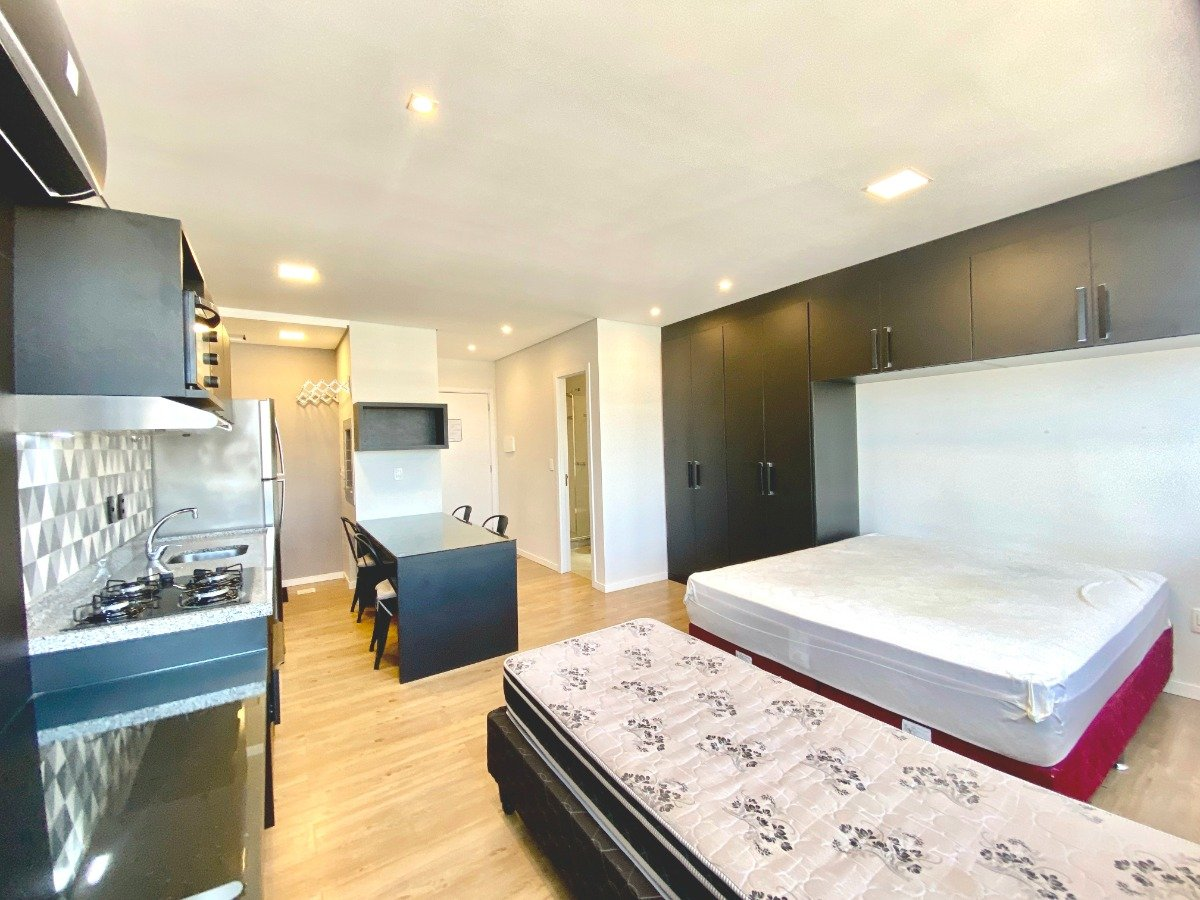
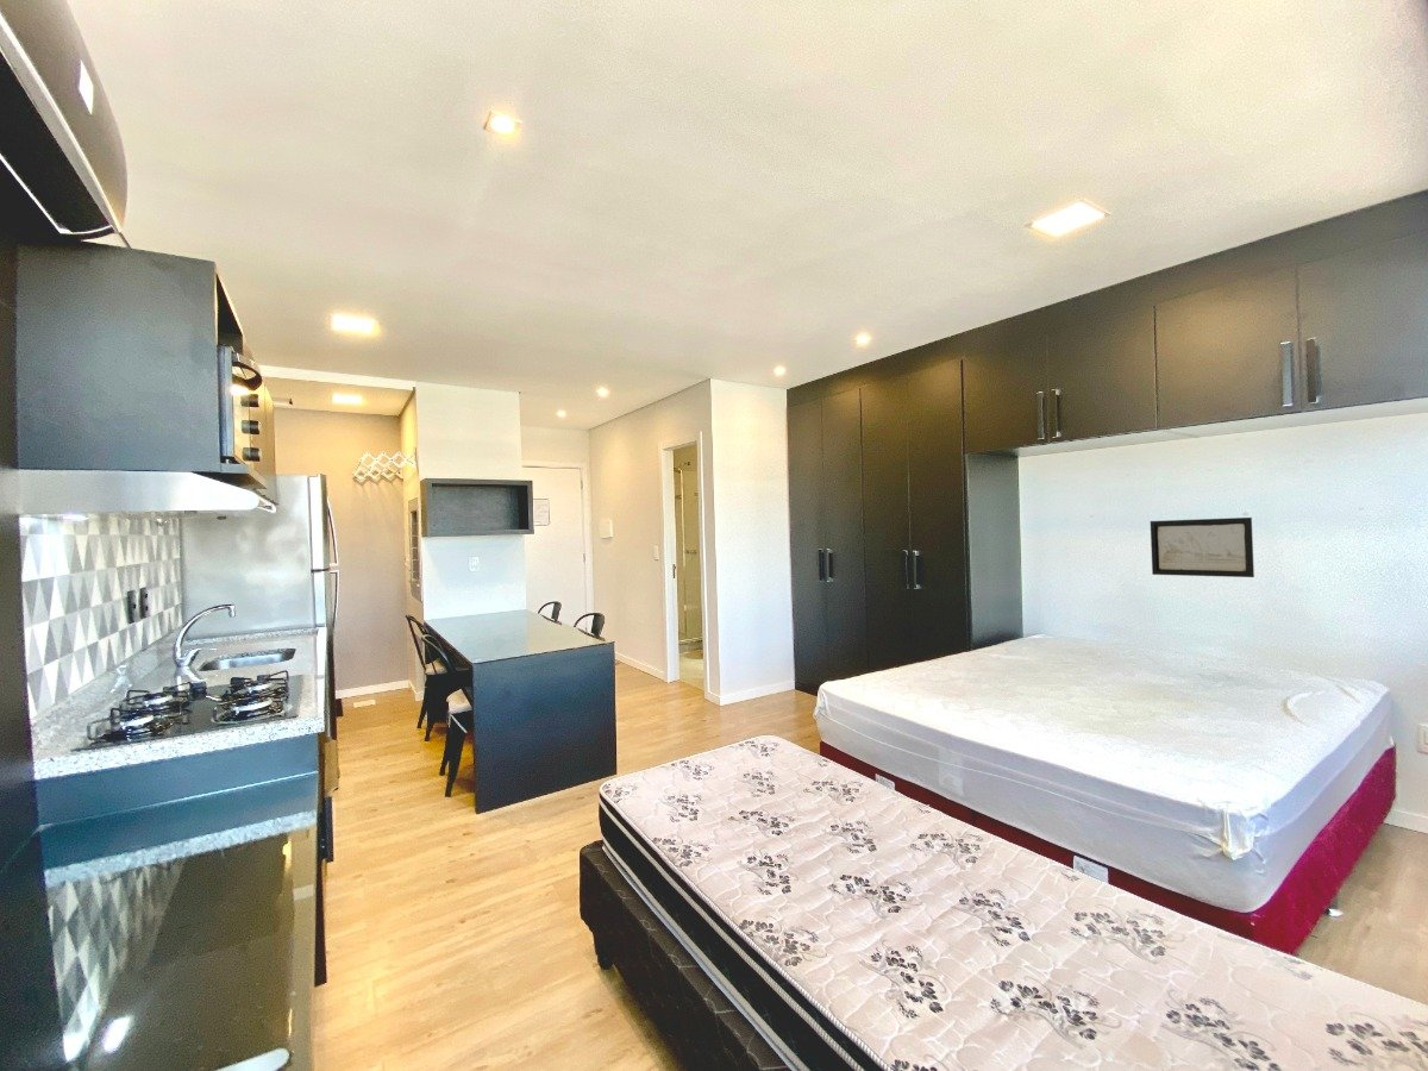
+ wall art (1198, 547)
